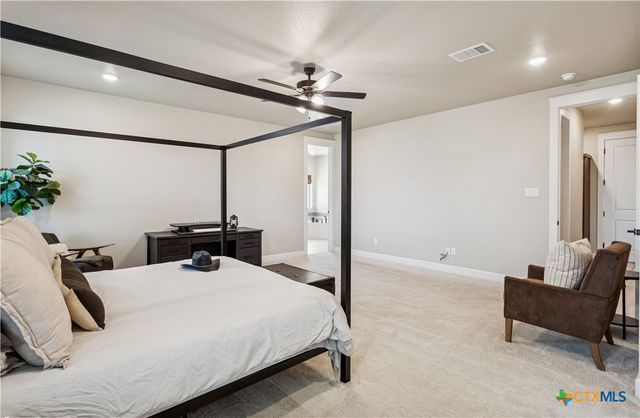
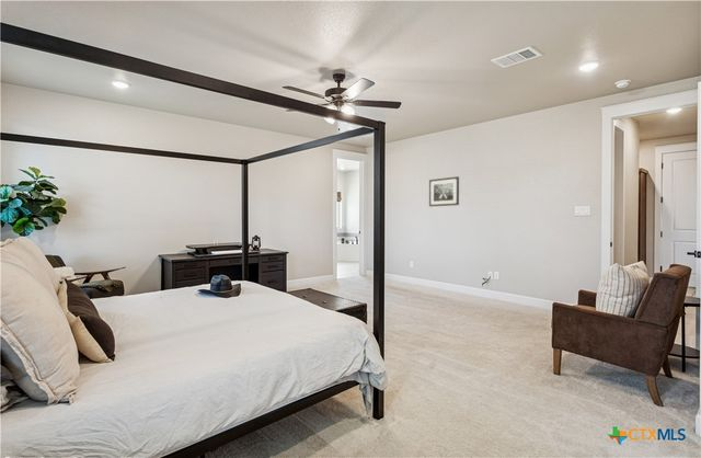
+ wall art (443, 192)
